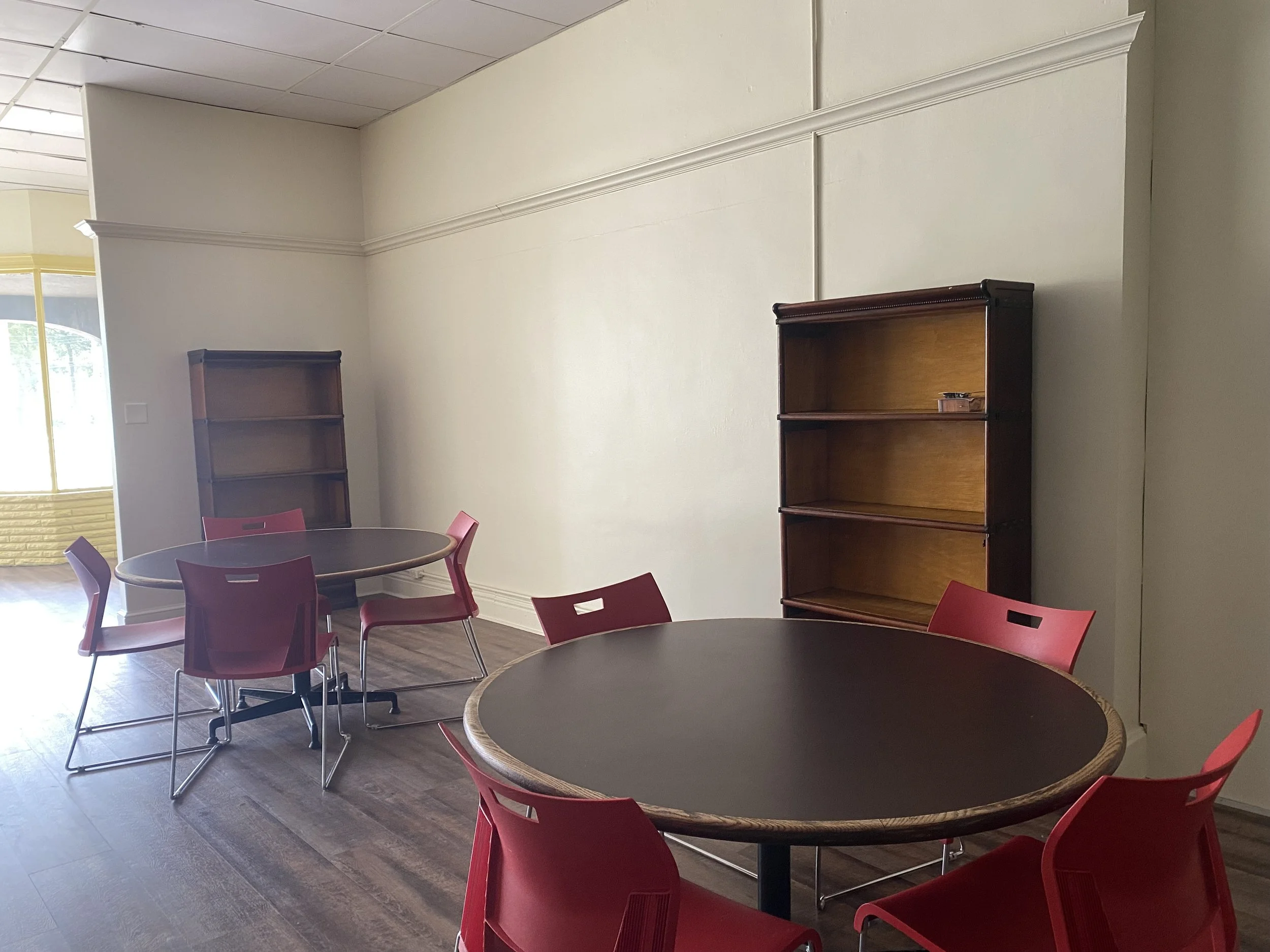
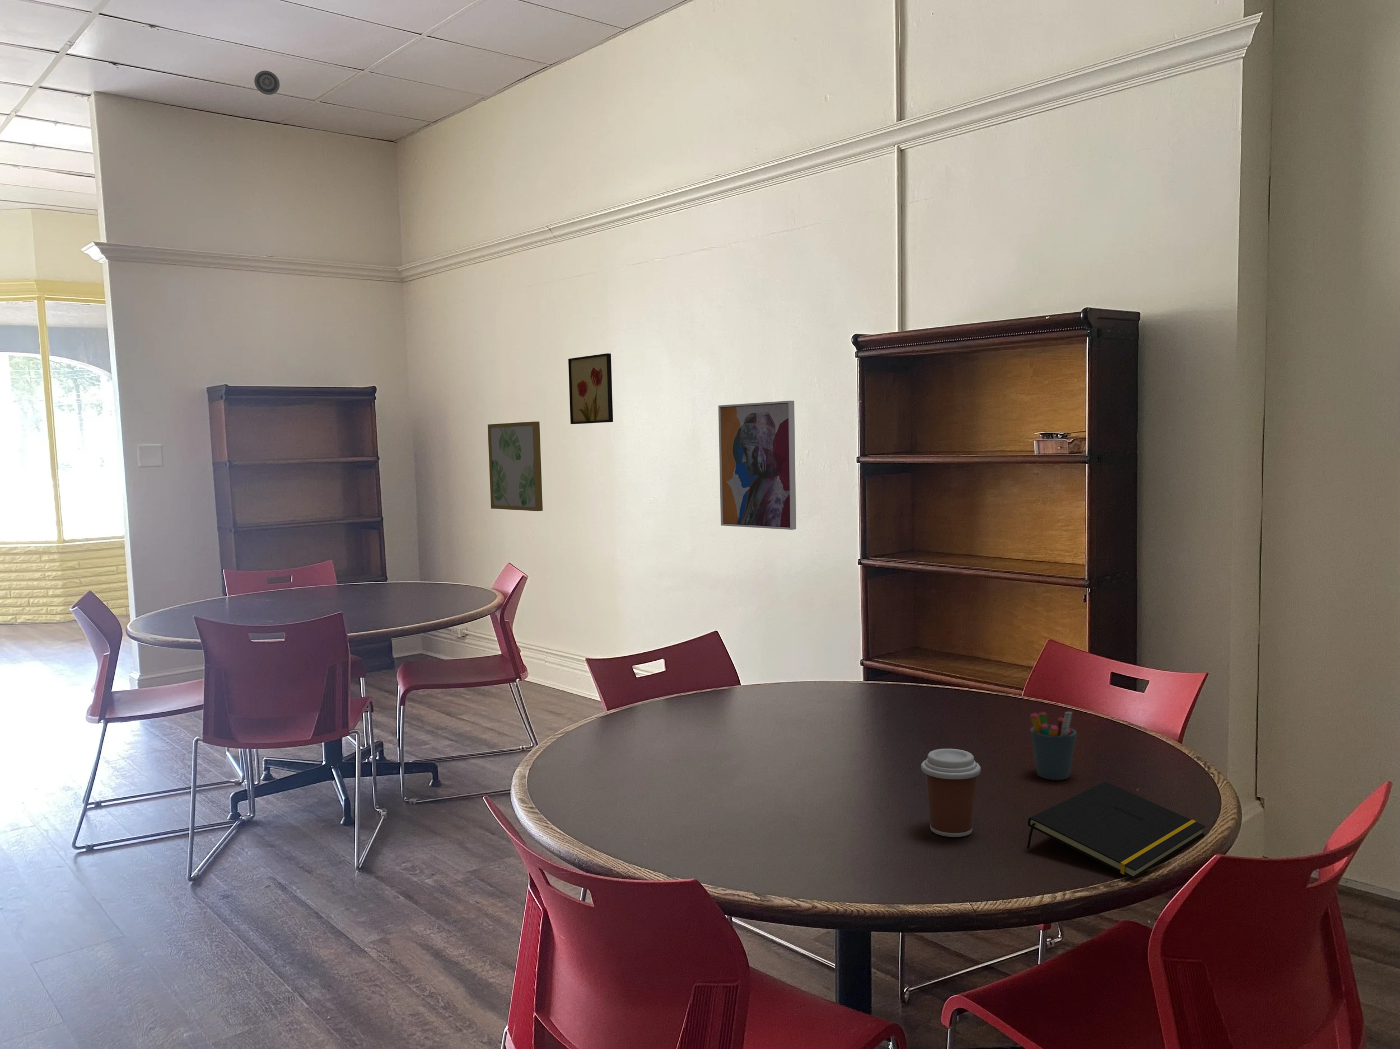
+ smoke detector (267, 82)
+ wall art (756, 465)
+ pen holder (1053, 740)
+ notepad (1117, 825)
+ wall art (514, 466)
+ wall art (591, 389)
+ coffee cup (951, 792)
